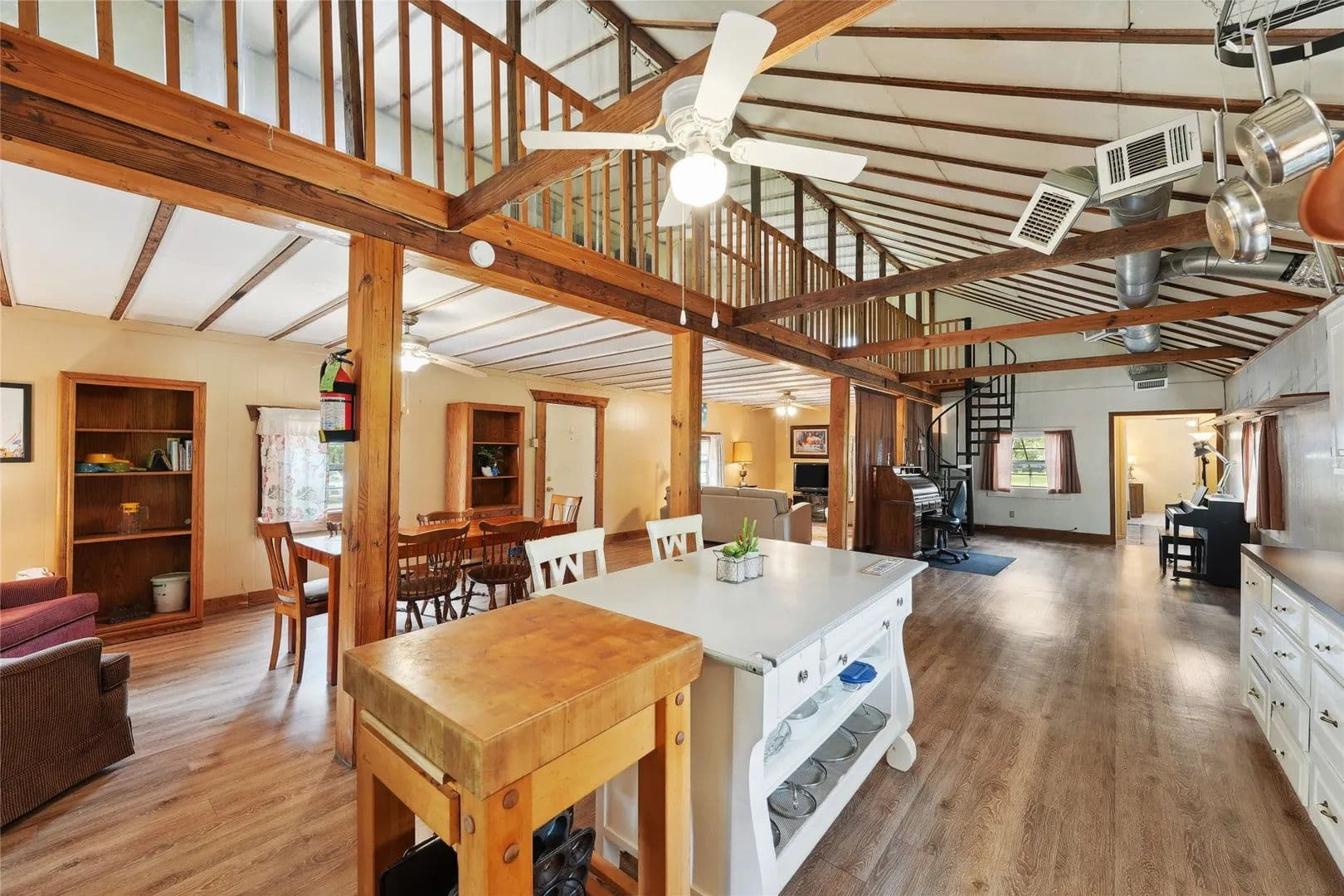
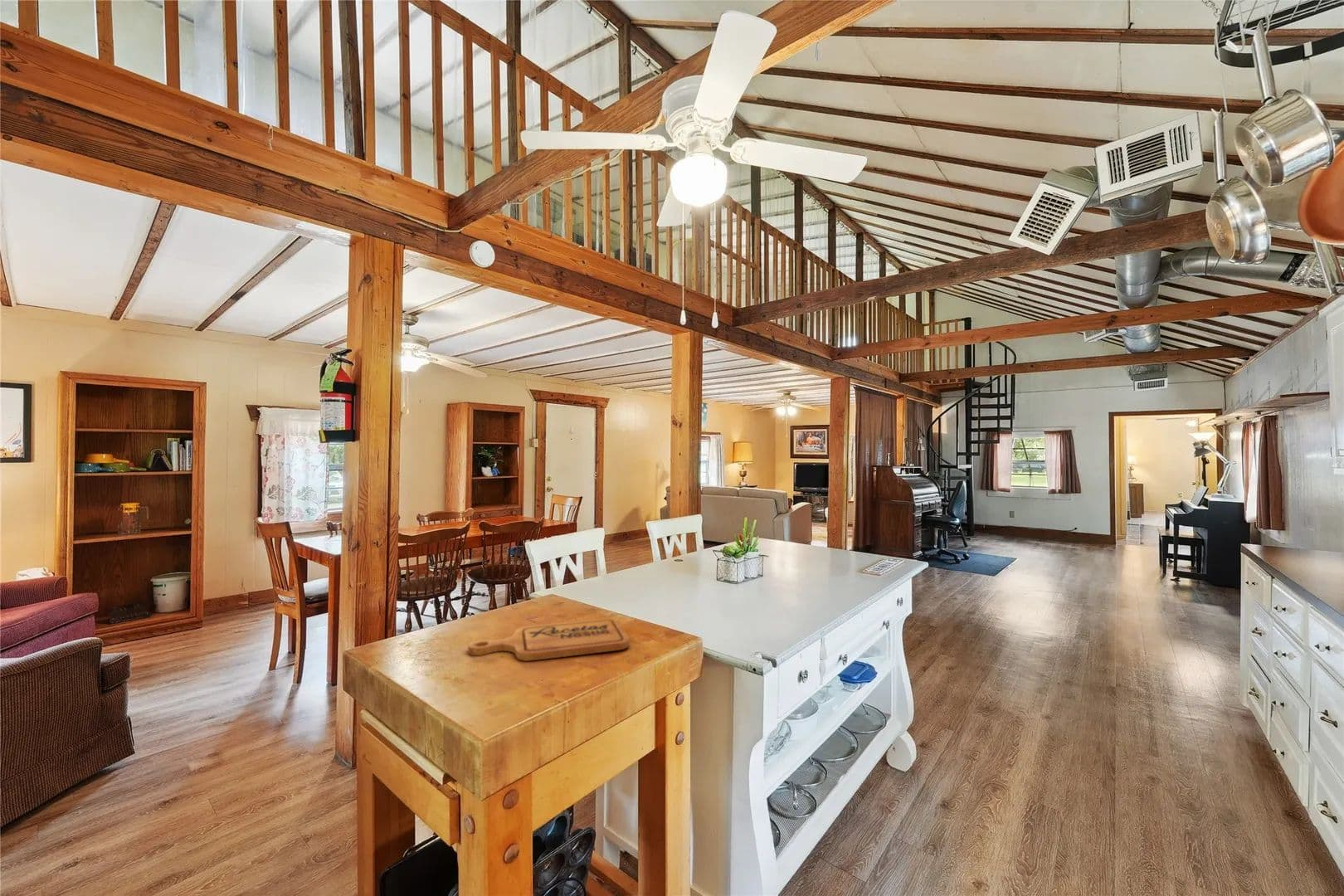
+ cutting board (549, 640)
